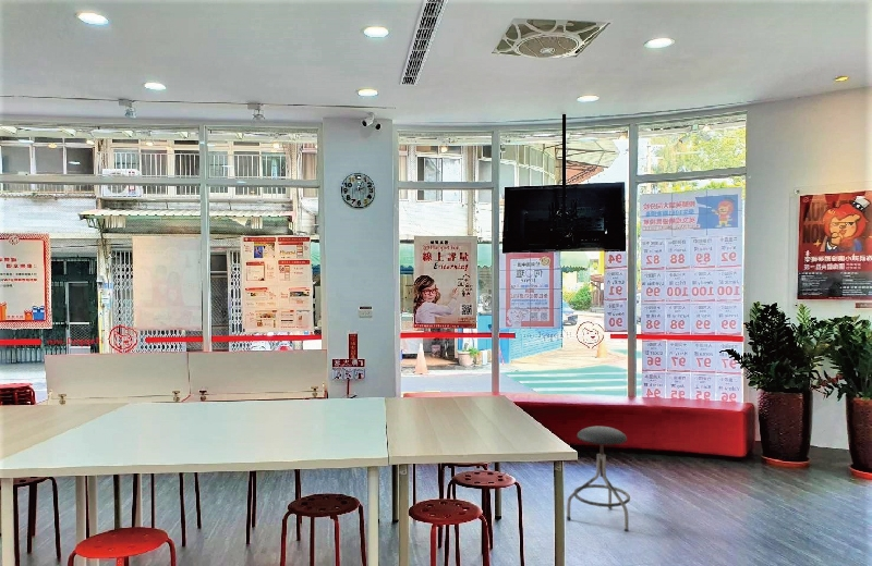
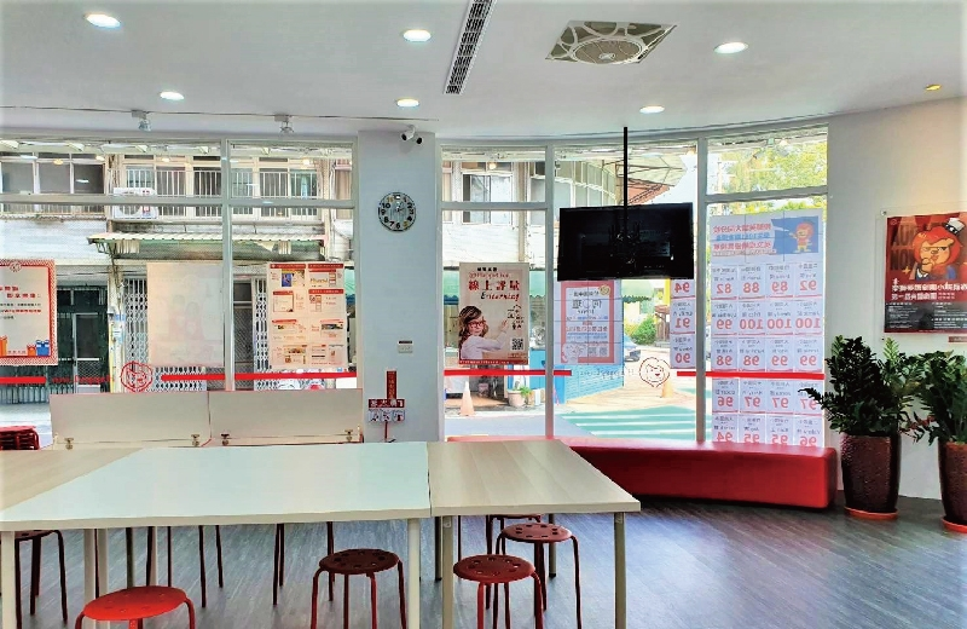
- stool (604, 475)
